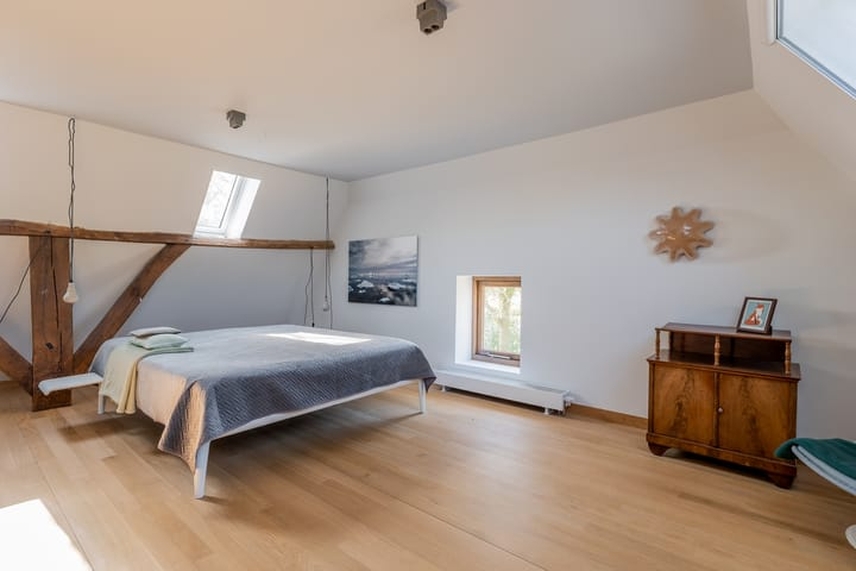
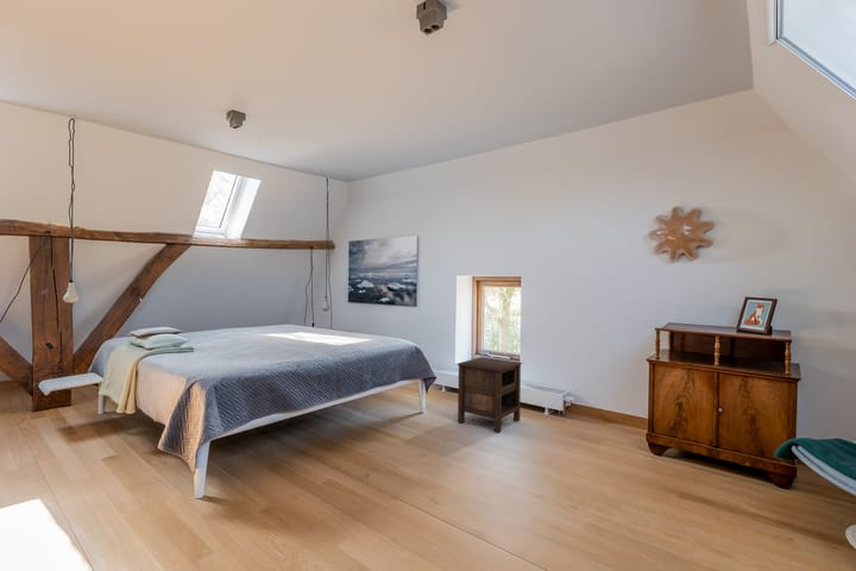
+ nightstand (489, 391)
